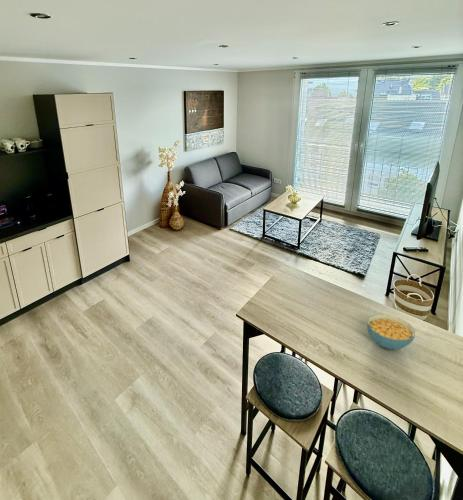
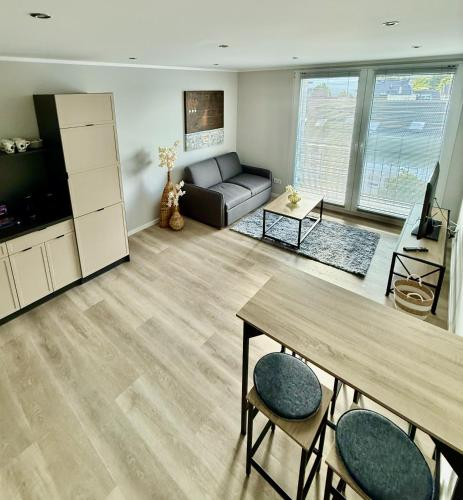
- cereal bowl (388, 335)
